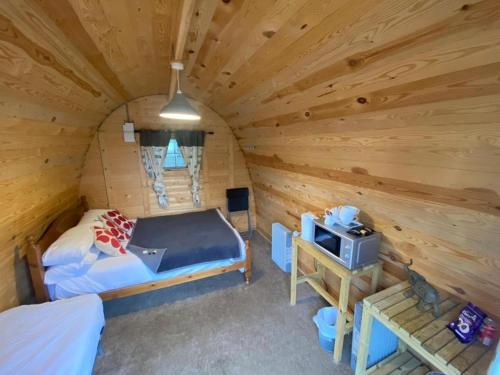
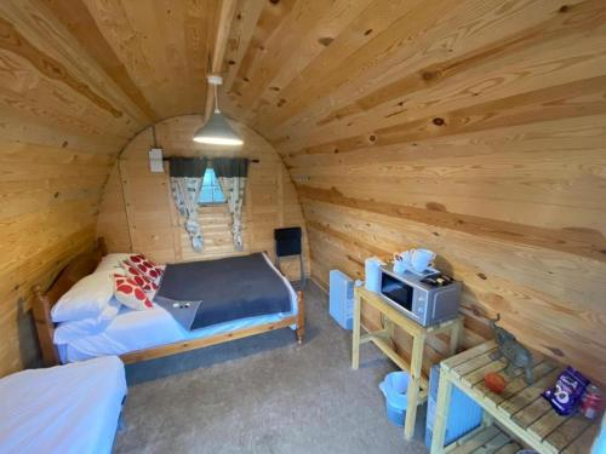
+ apple (496, 383)
